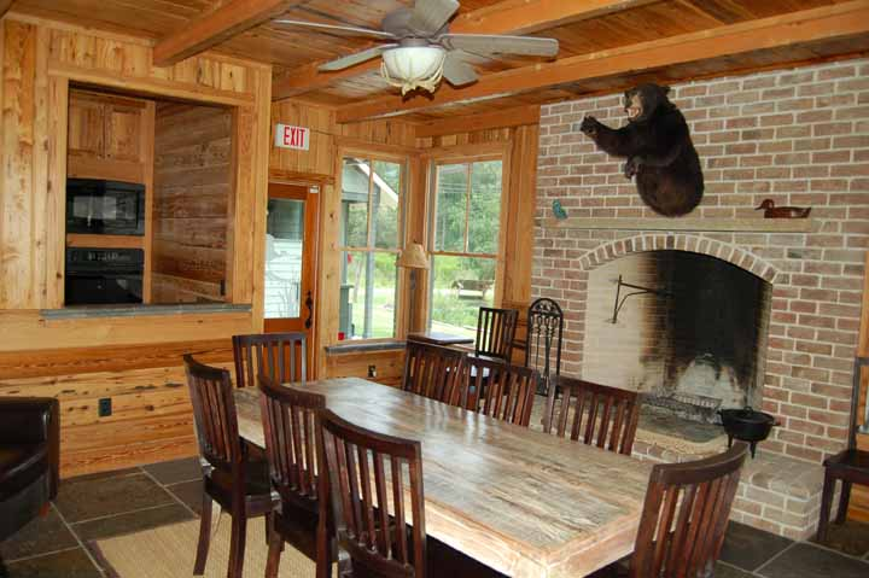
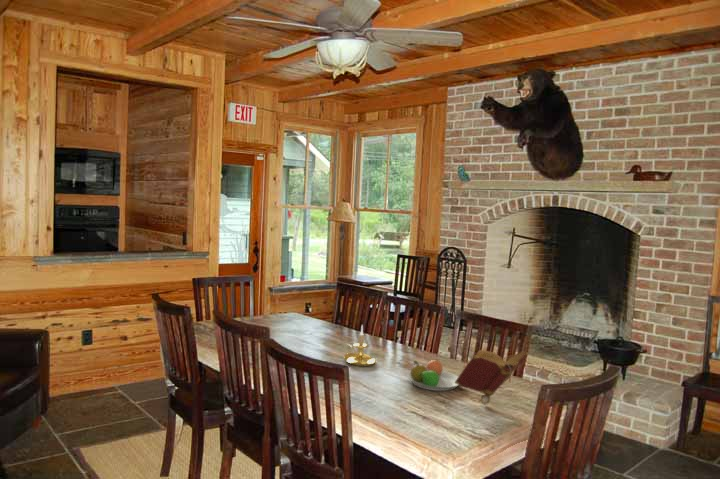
+ fruit bowl (433, 373)
+ book (494, 378)
+ candle holder (359, 342)
